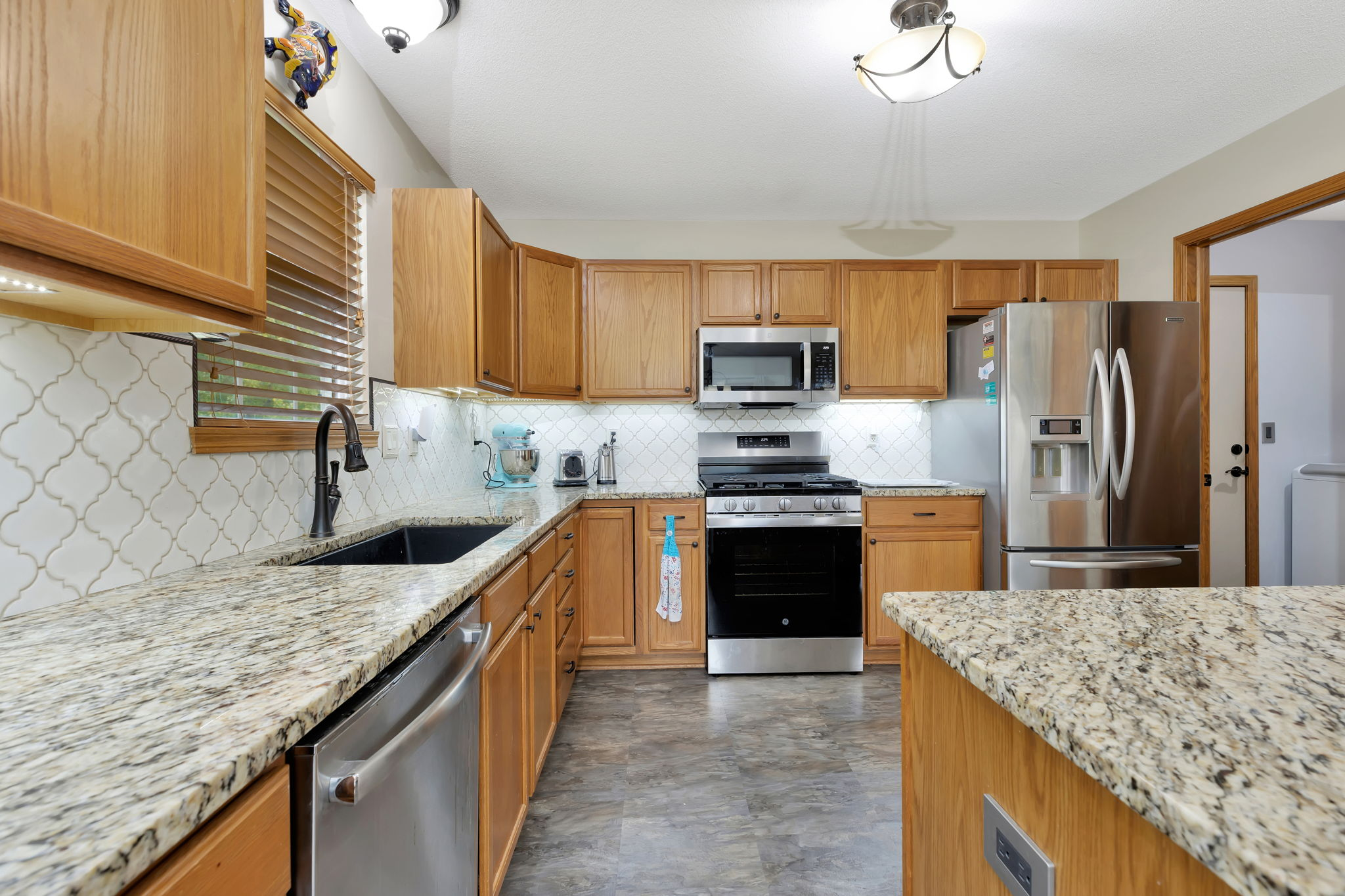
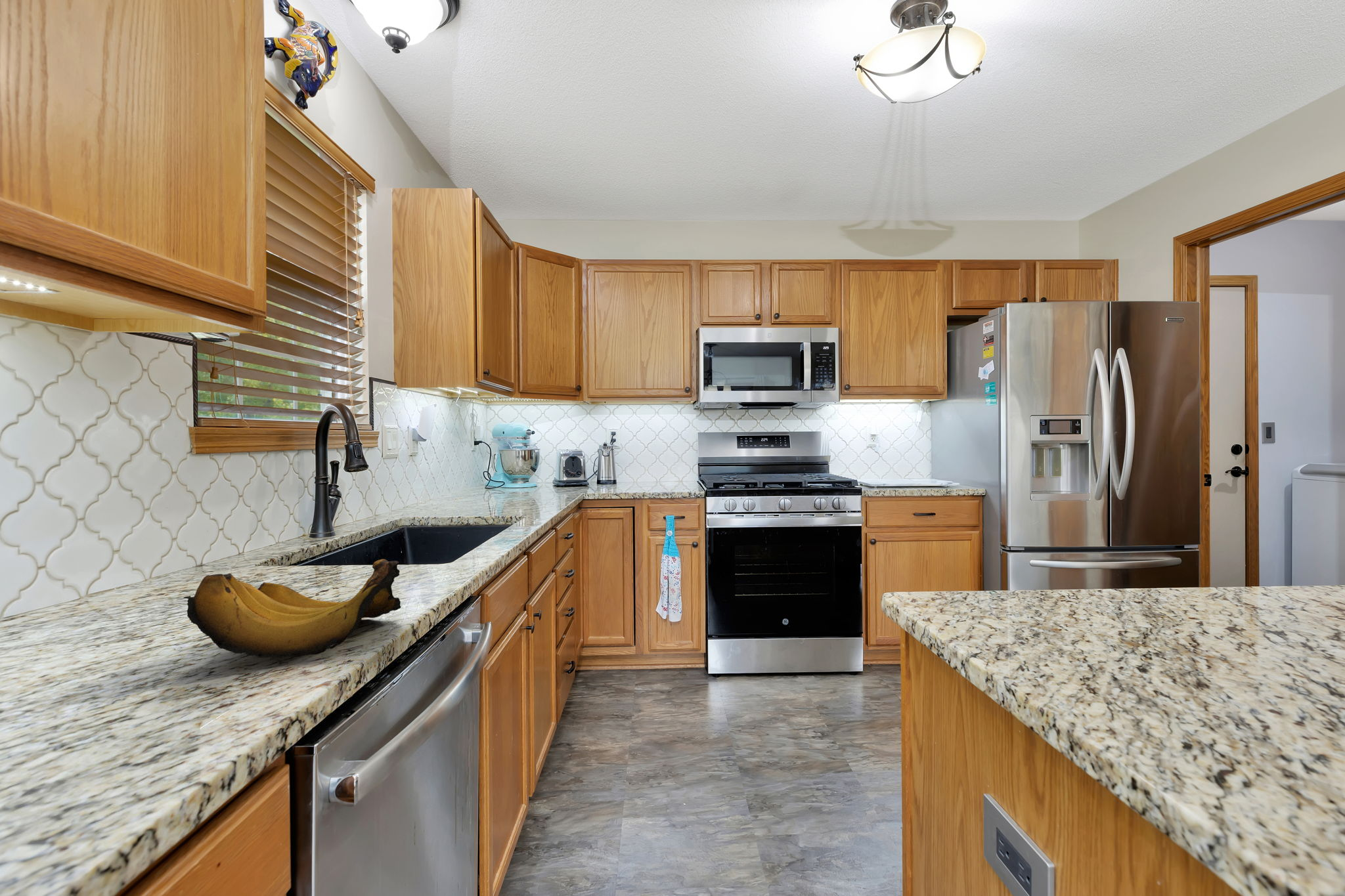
+ banana bunch (305, 599)
